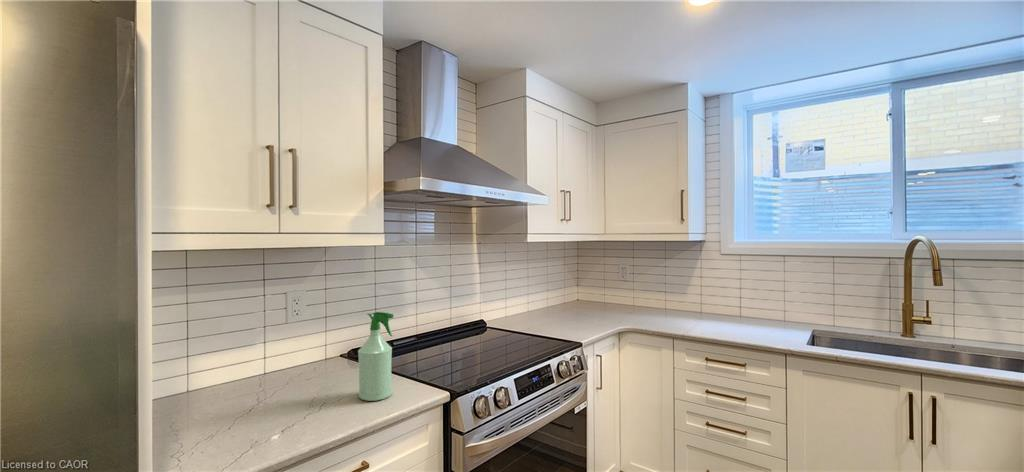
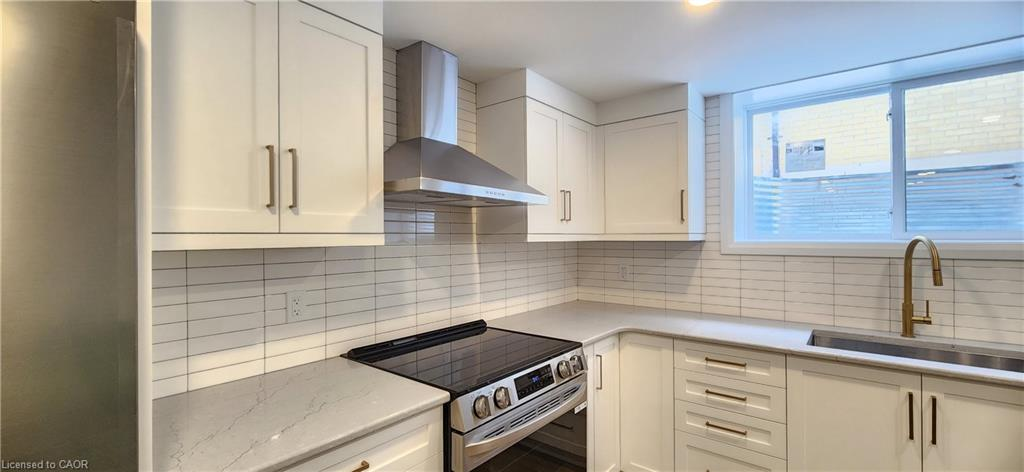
- spray bottle (375, 353)
